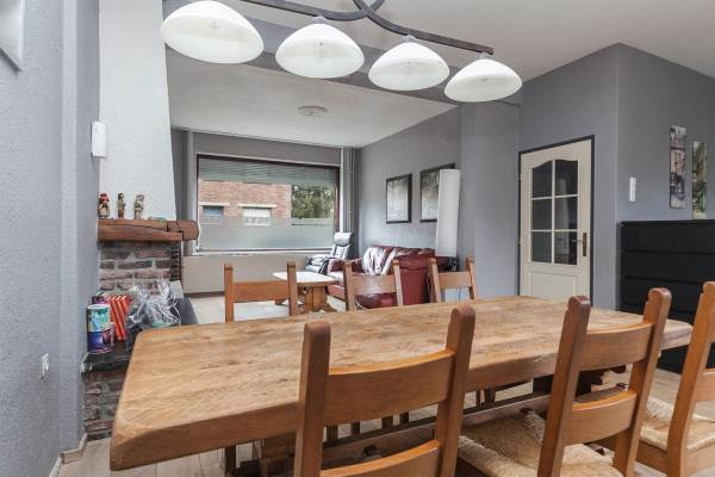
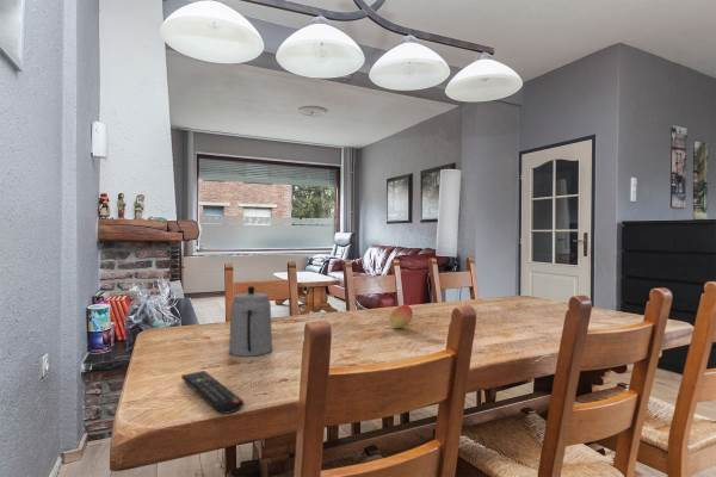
+ fruit (401, 316)
+ teapot (251, 317)
+ remote control (210, 390)
